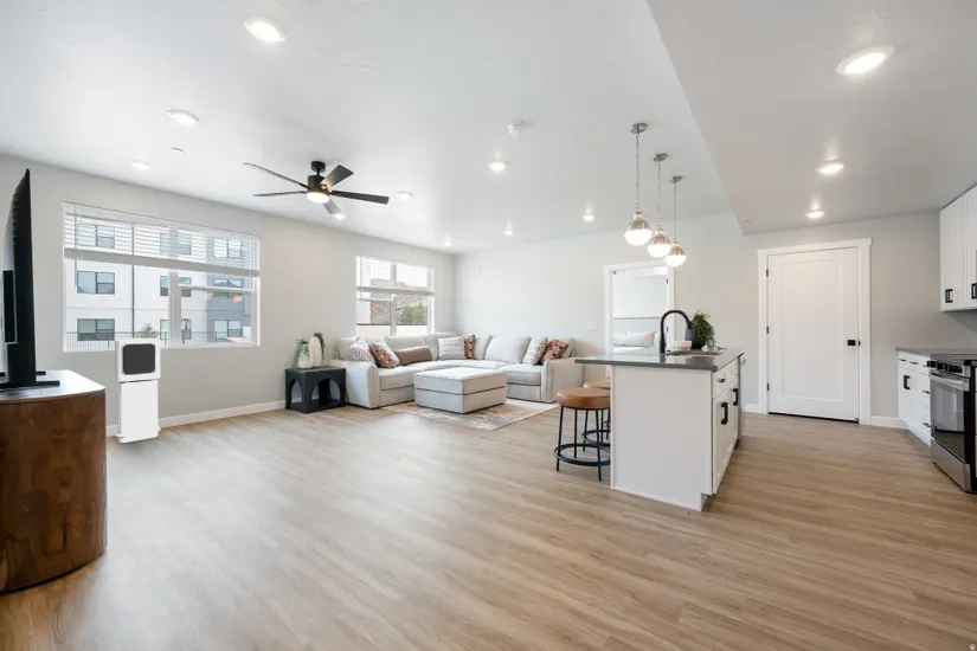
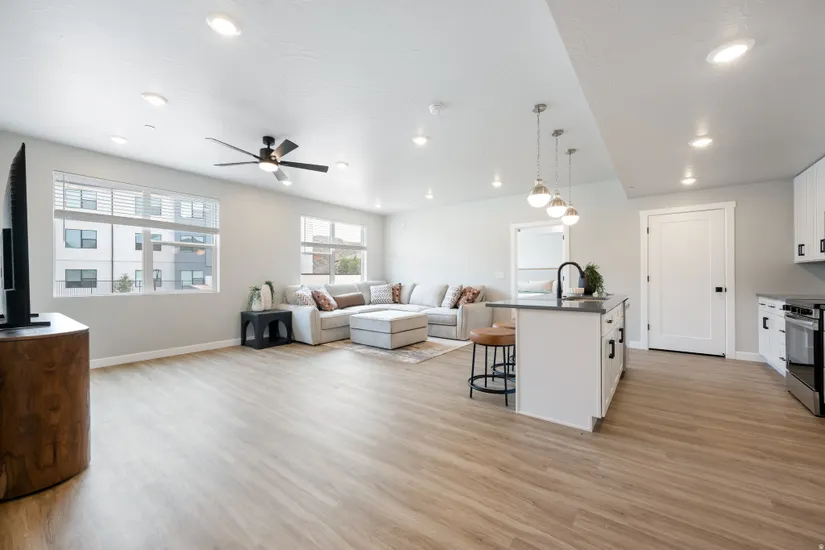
- air purifier (135, 387)
